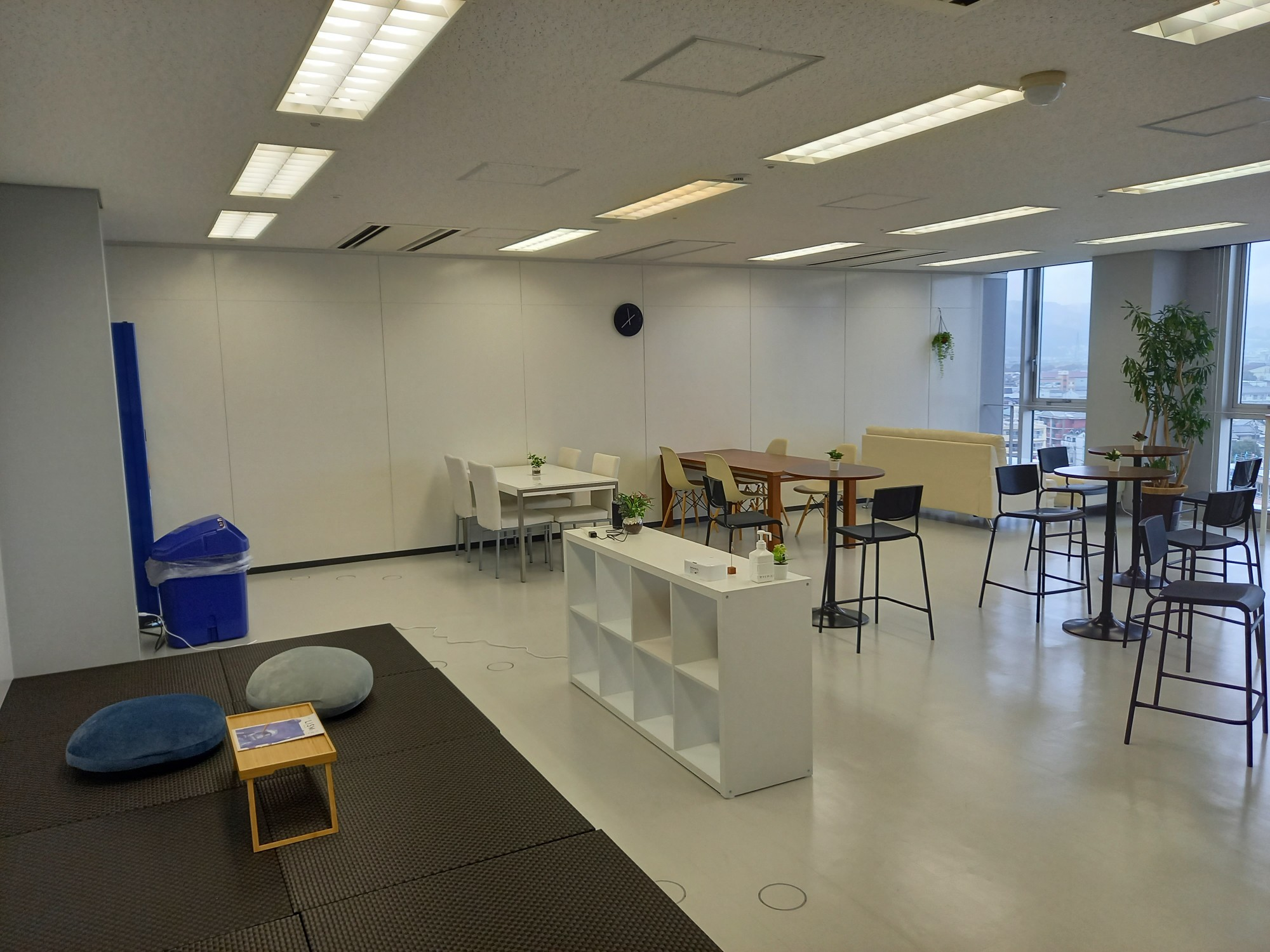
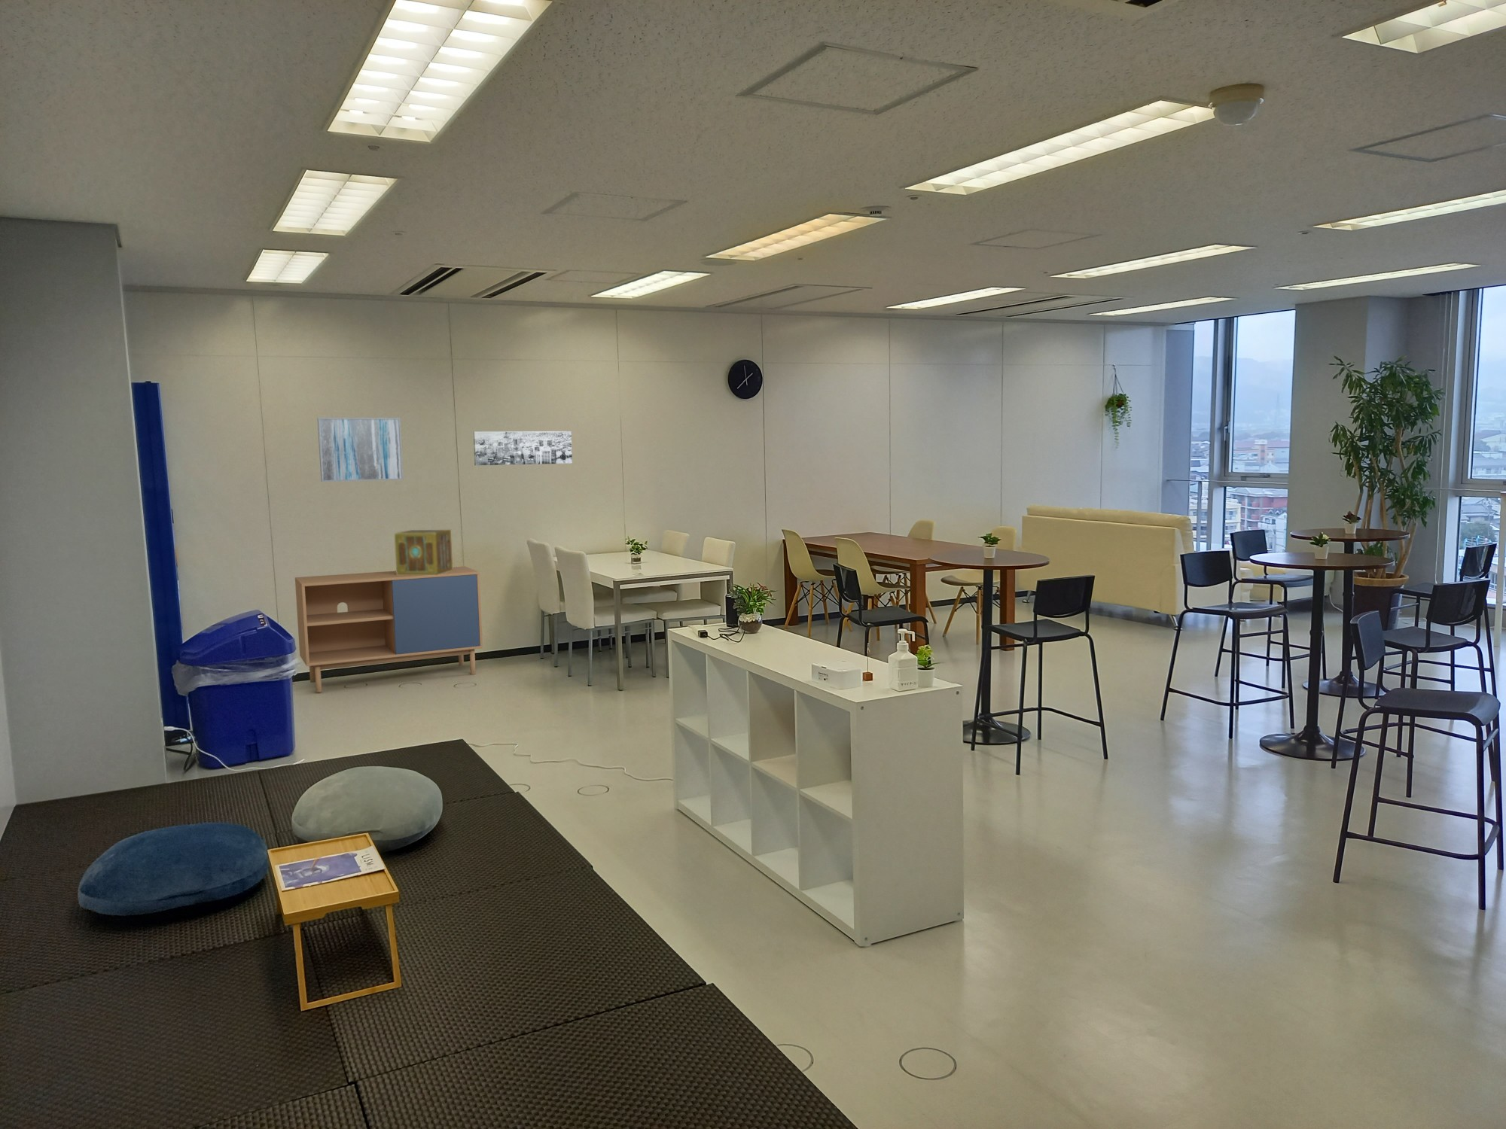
+ storage cabinet (391, 626)
+ wall art (523, 448)
+ decorative box (425, 551)
+ wall art (360, 449)
